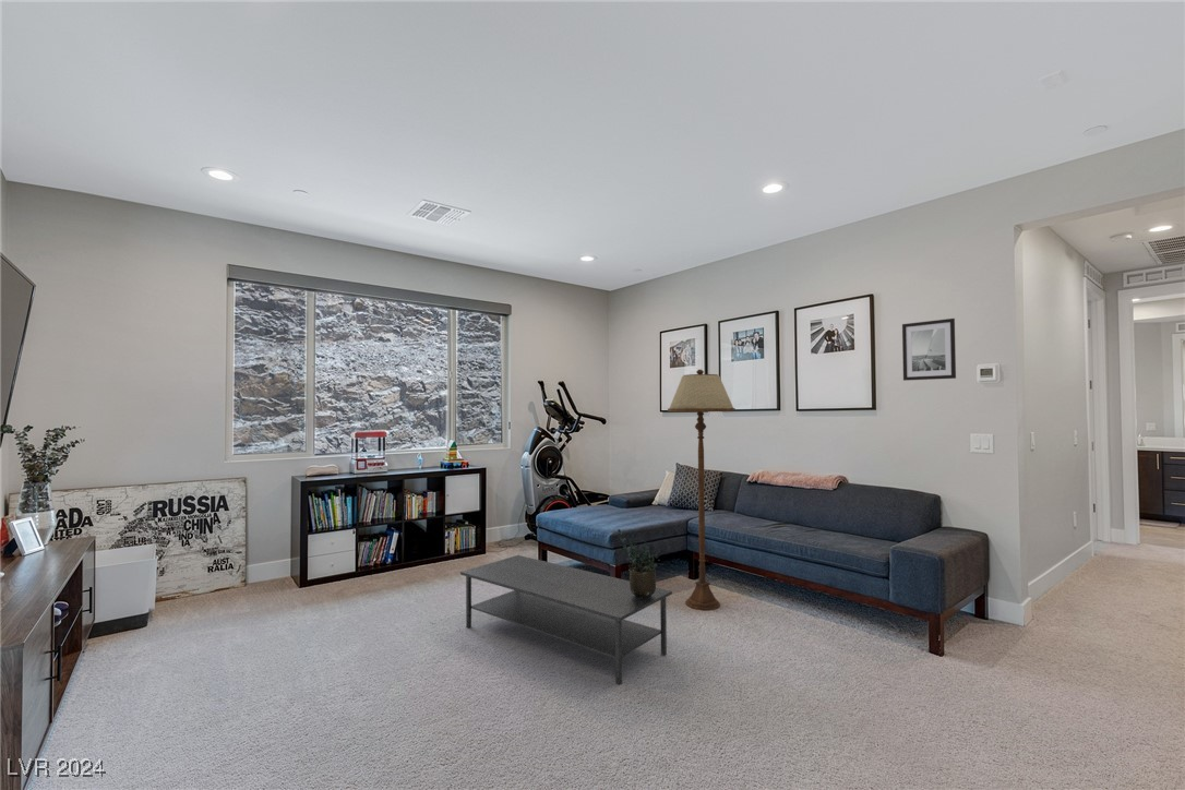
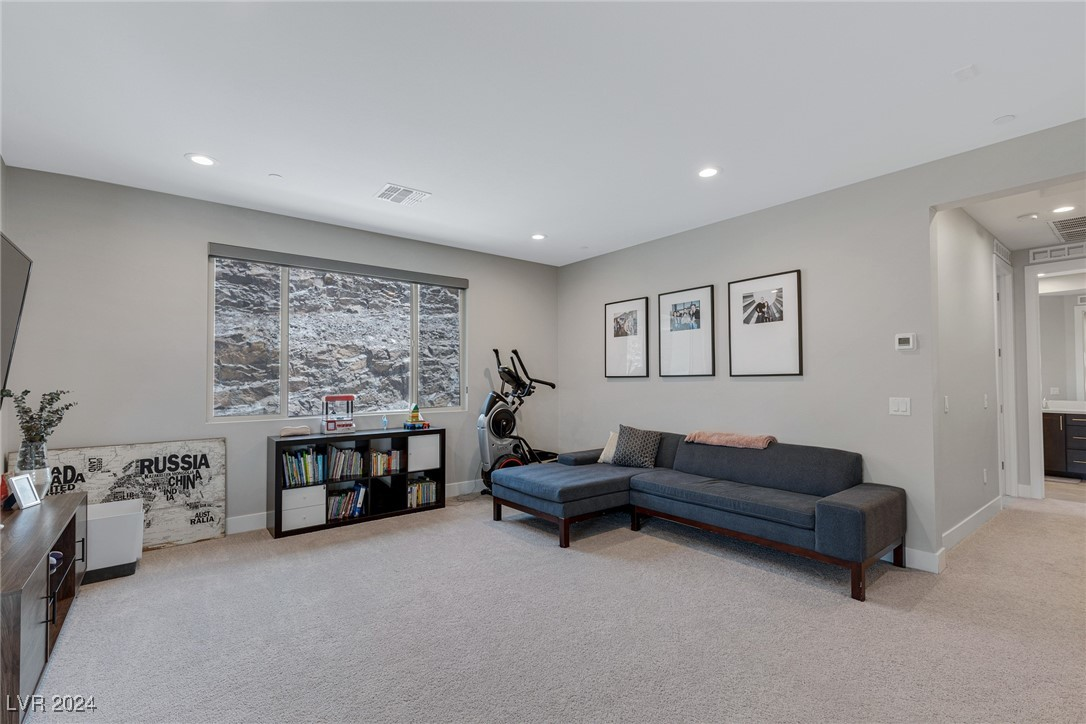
- potted plant (639, 561)
- floor lamp (702, 486)
- wall art (927, 350)
- coffee table (560, 610)
